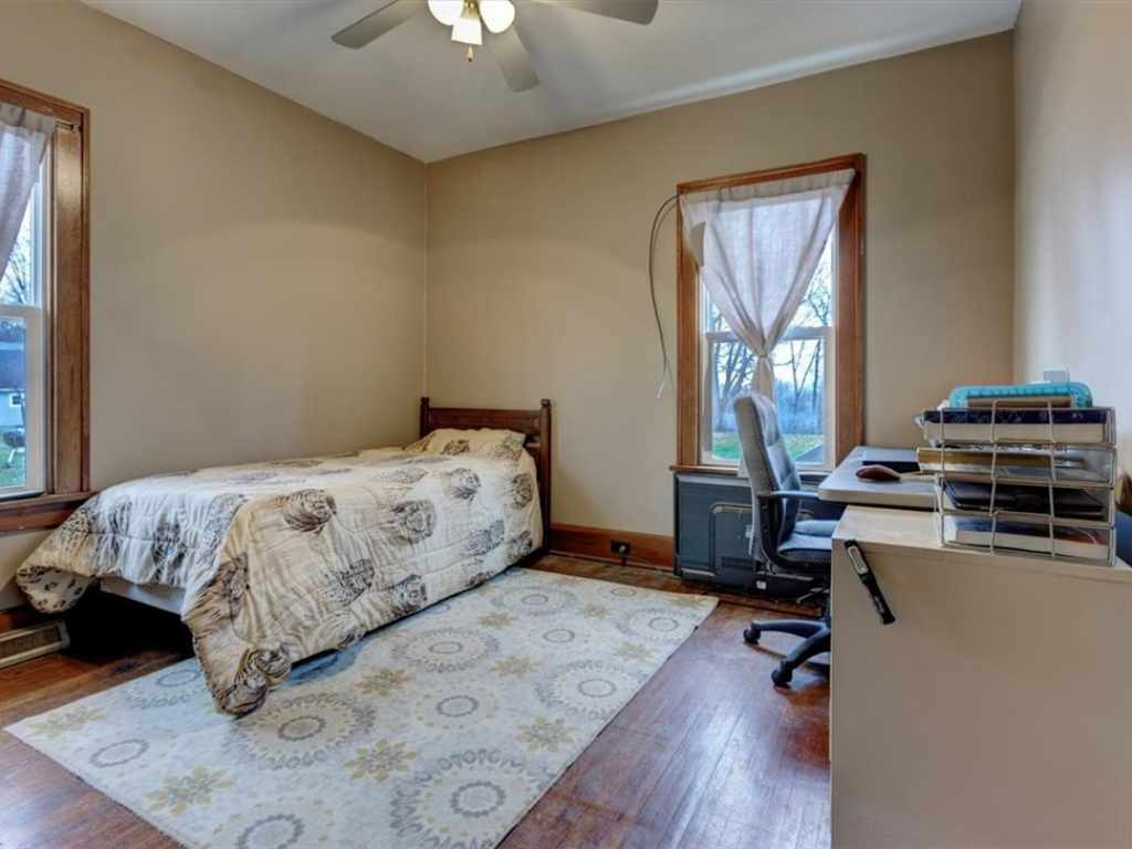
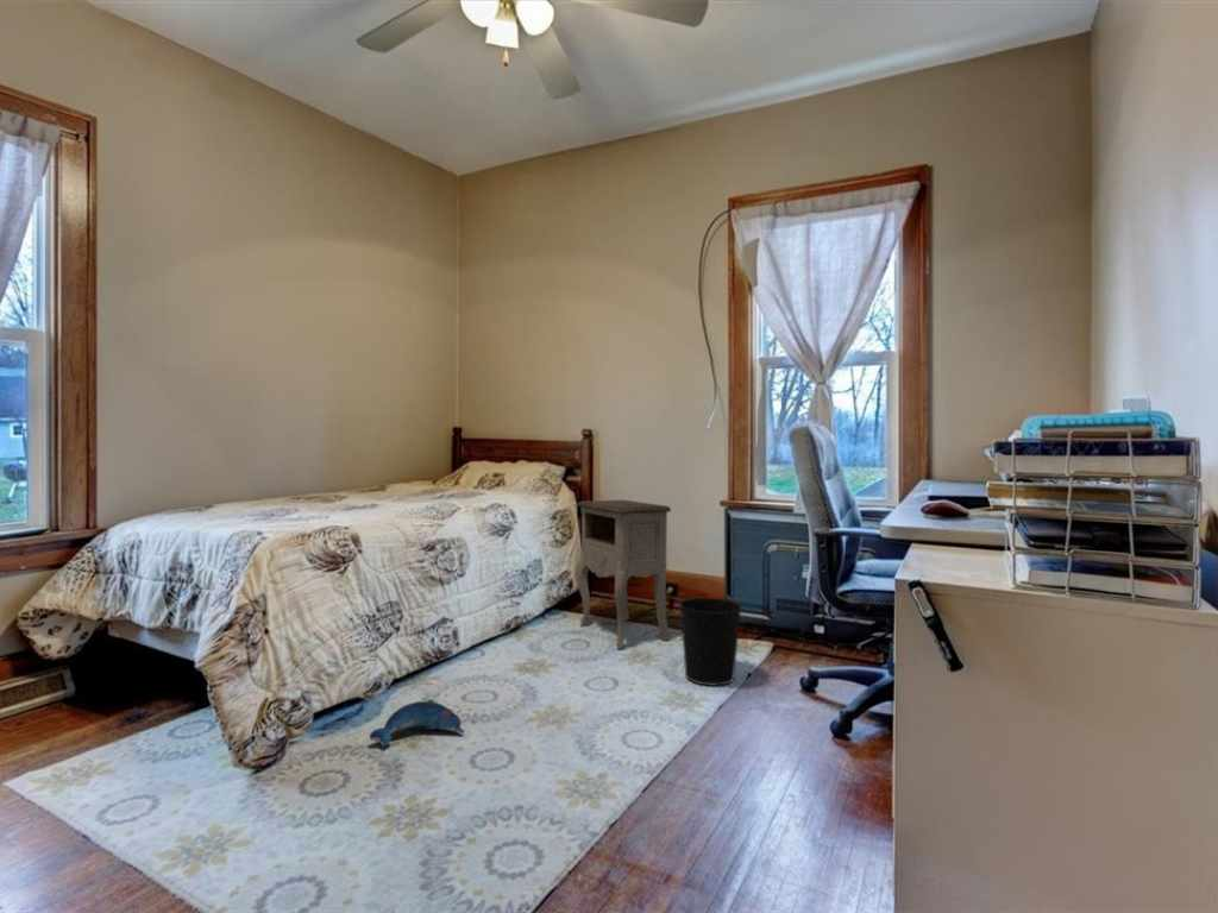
+ nightstand (621, 568)
+ plush toy (419, 719)
+ wastebasket (709, 640)
